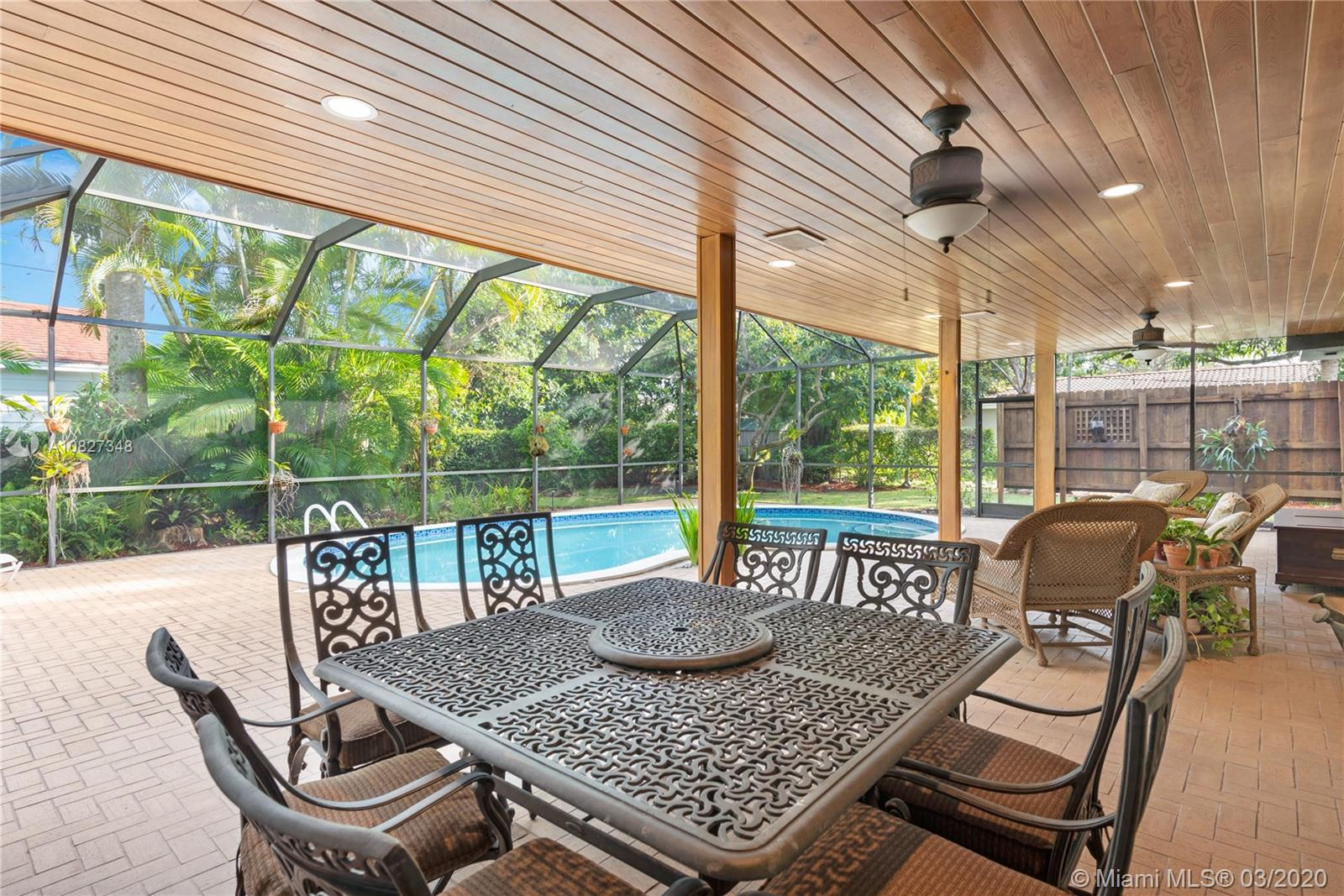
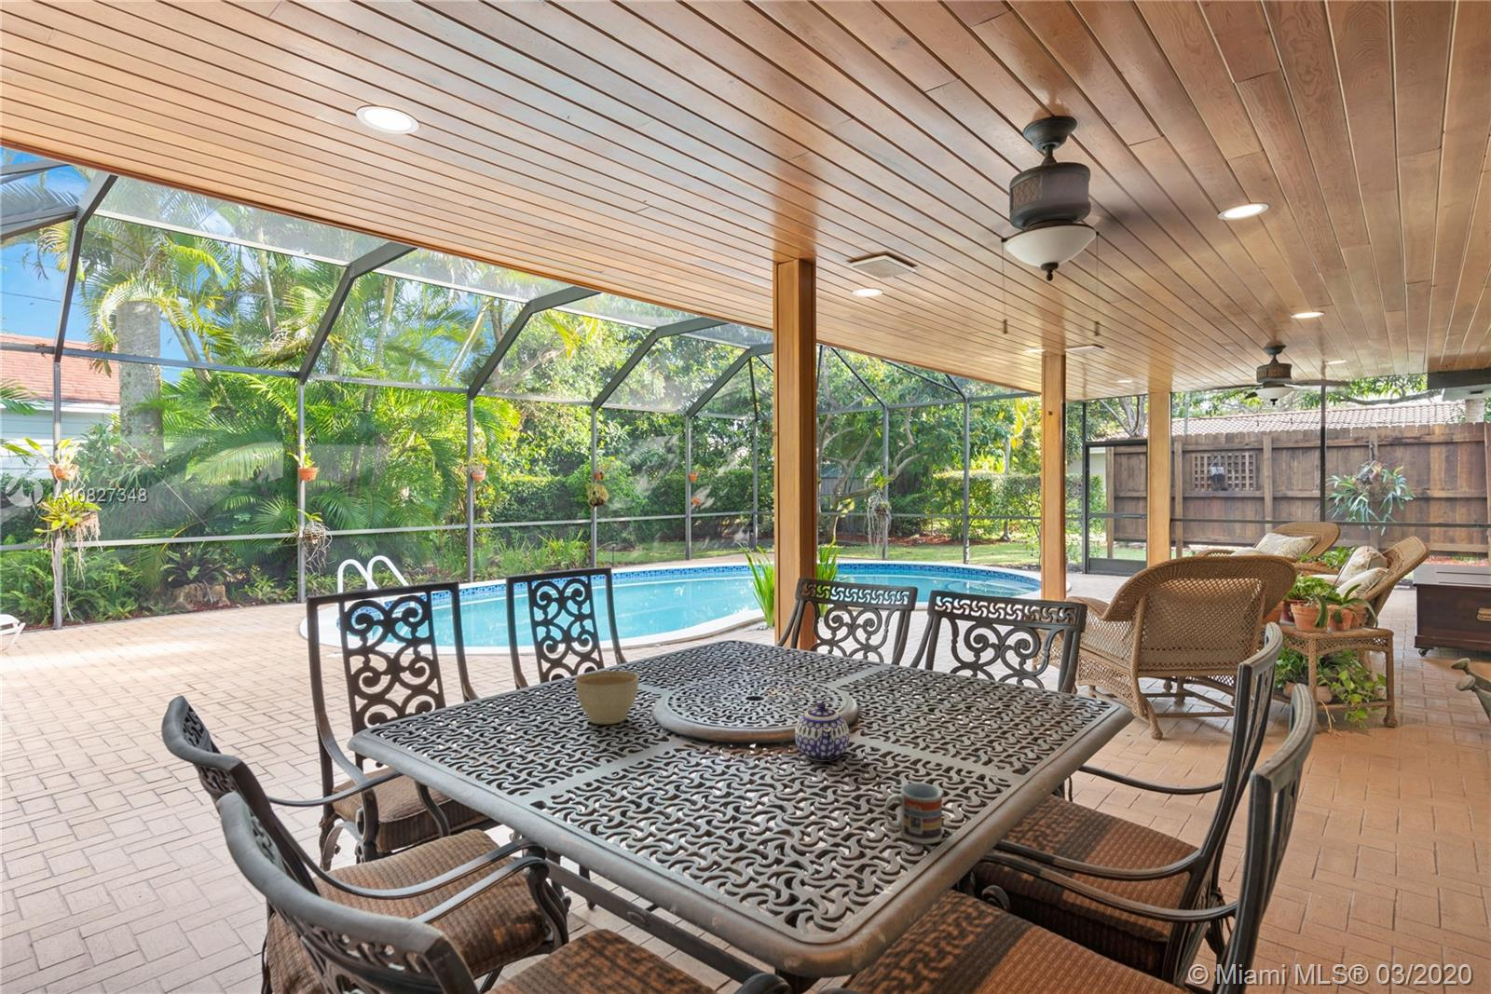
+ planter bowl (608, 698)
+ cup (913, 812)
+ teapot (822, 730)
